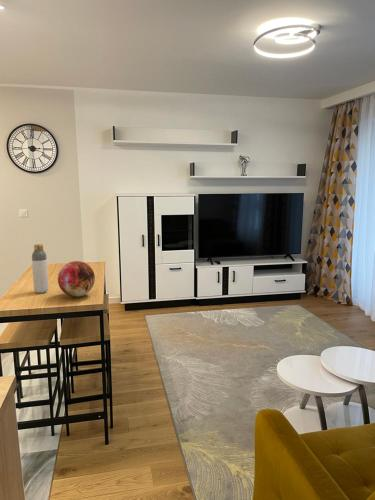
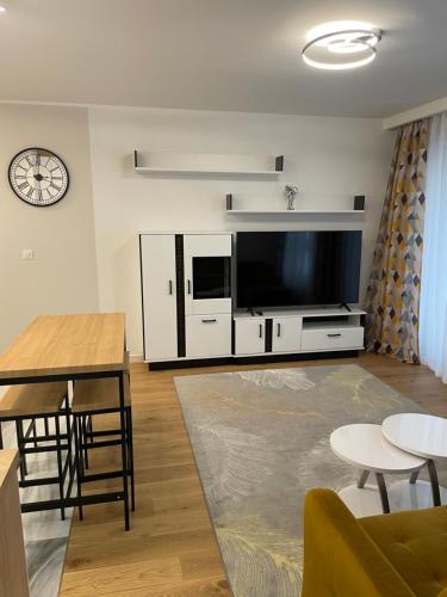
- decorative orb (76, 278)
- bottle (39, 268)
